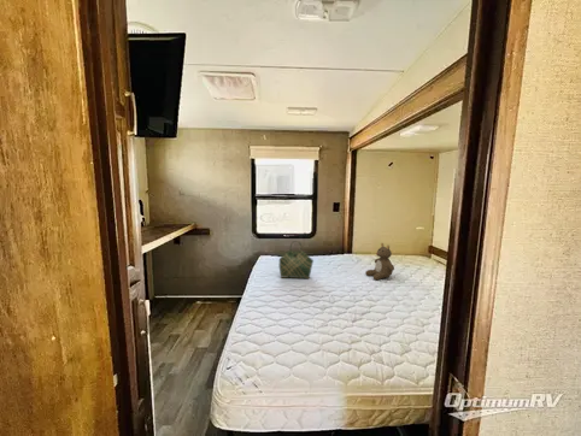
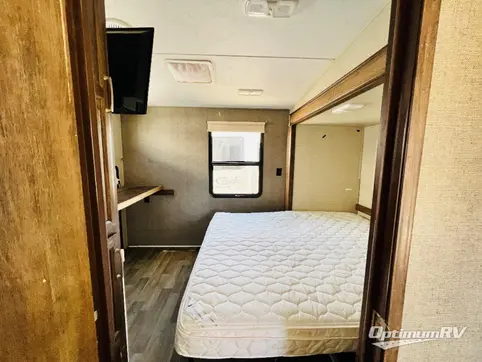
- tote bag (295, 259)
- teddy bear (380, 260)
